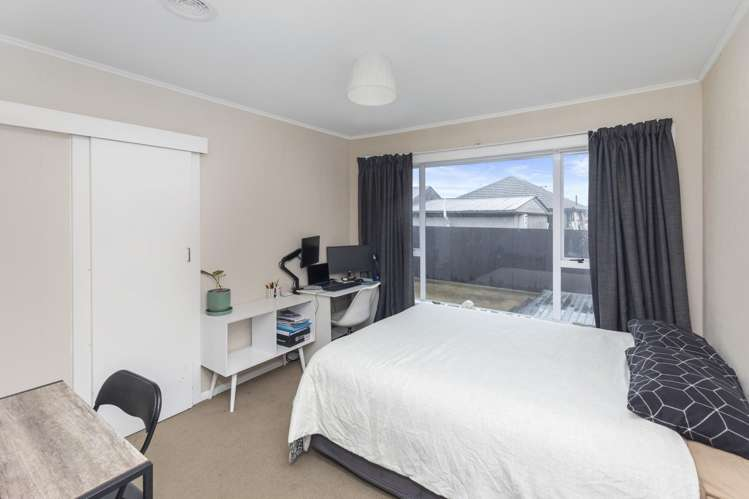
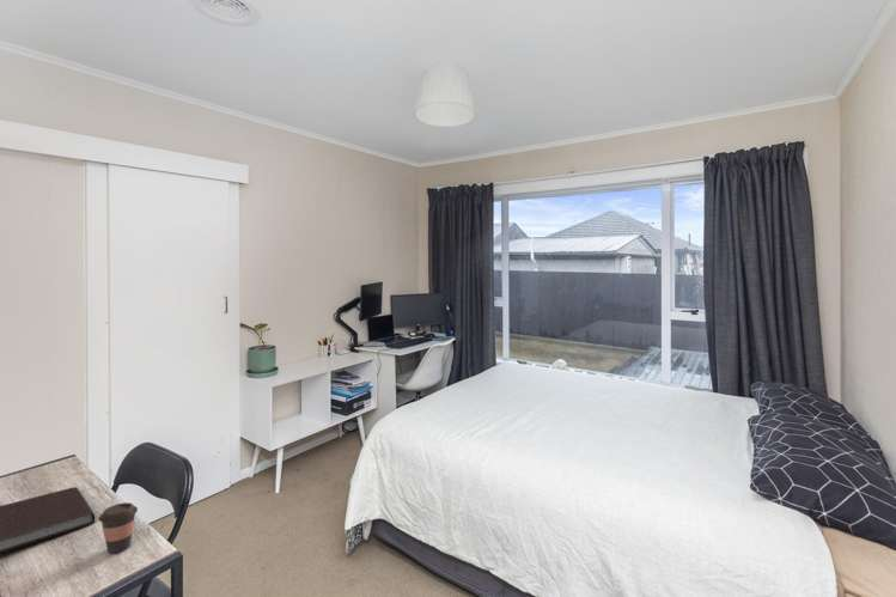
+ notebook (37, 517)
+ coffee cup (118, 528)
